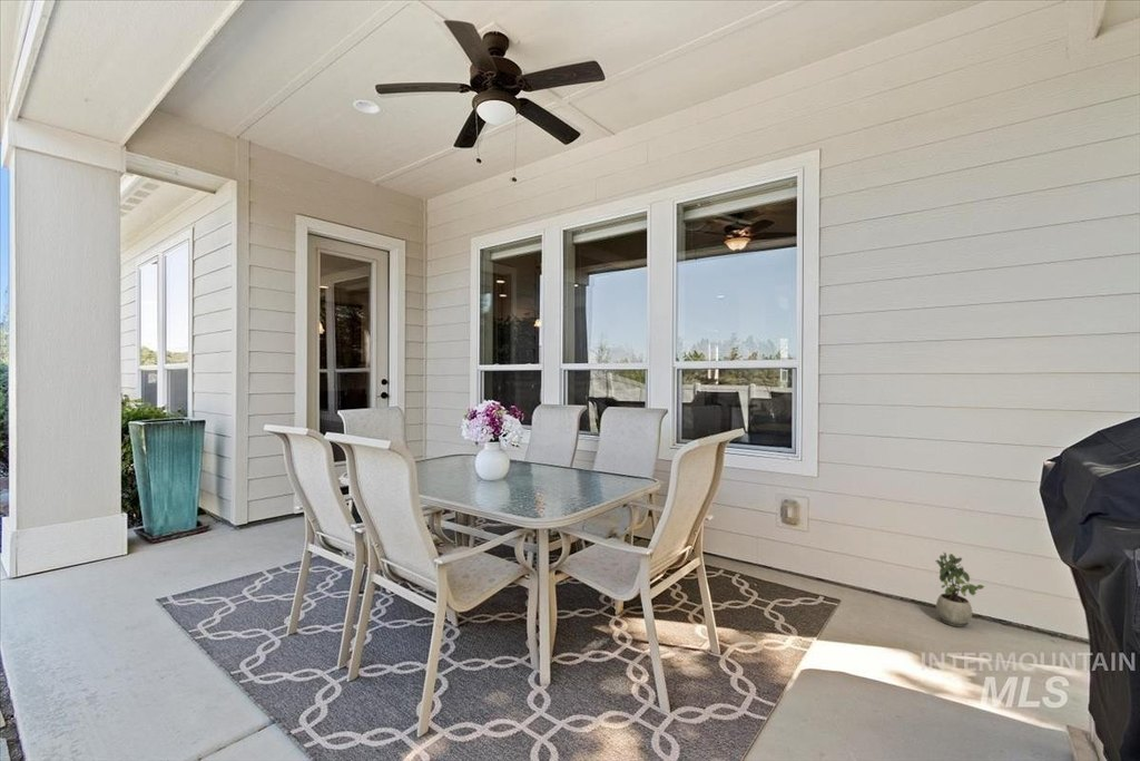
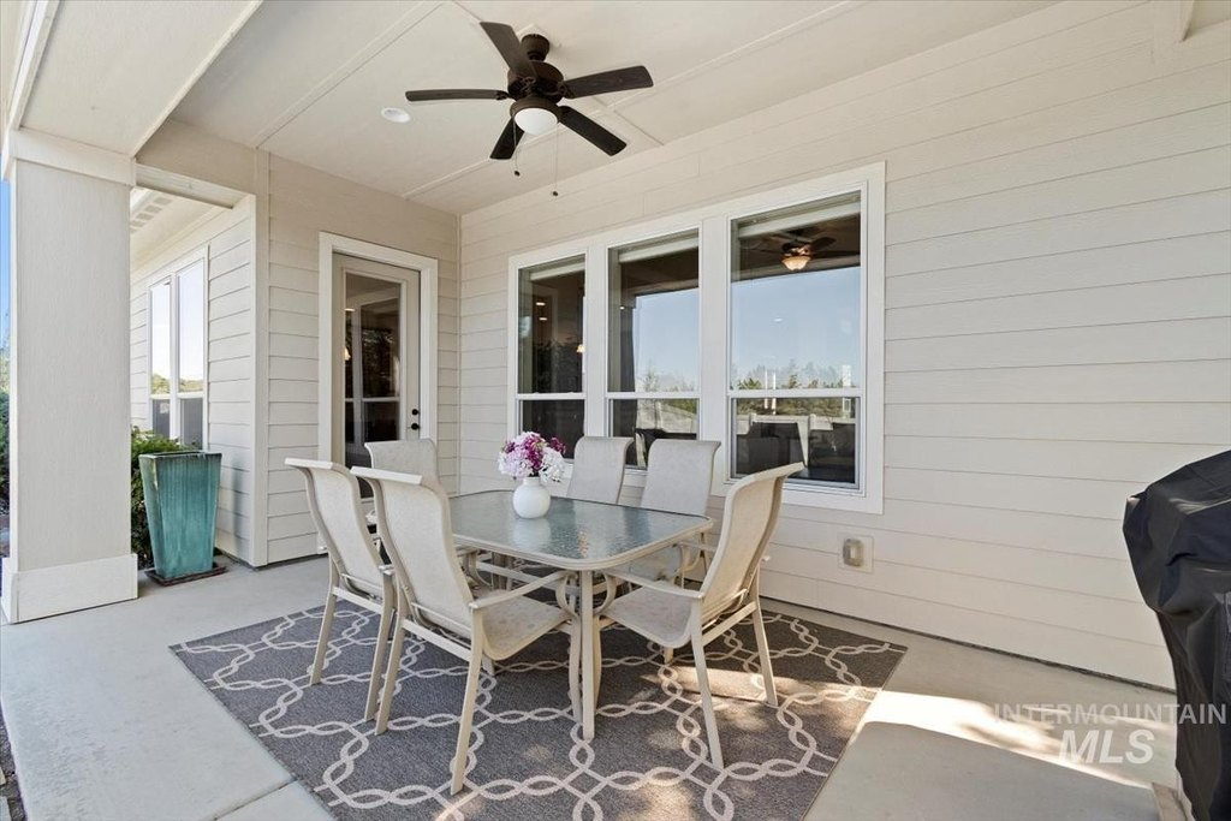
- potted plant (959, 589)
